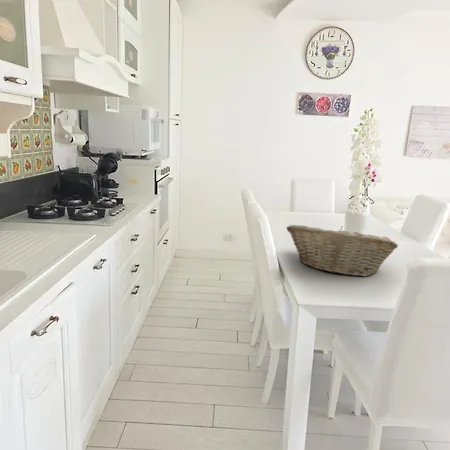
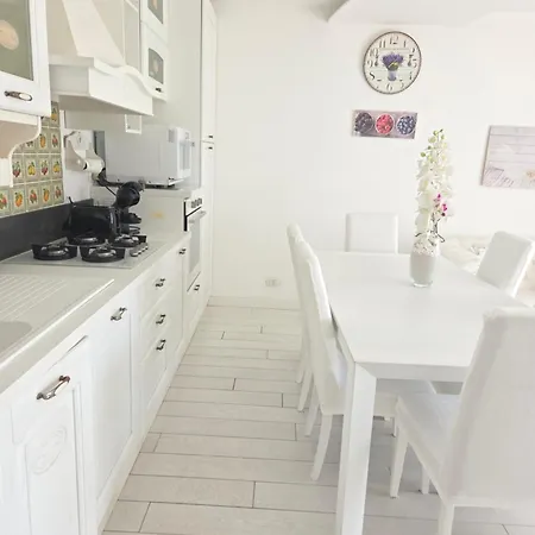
- fruit basket (338, 244)
